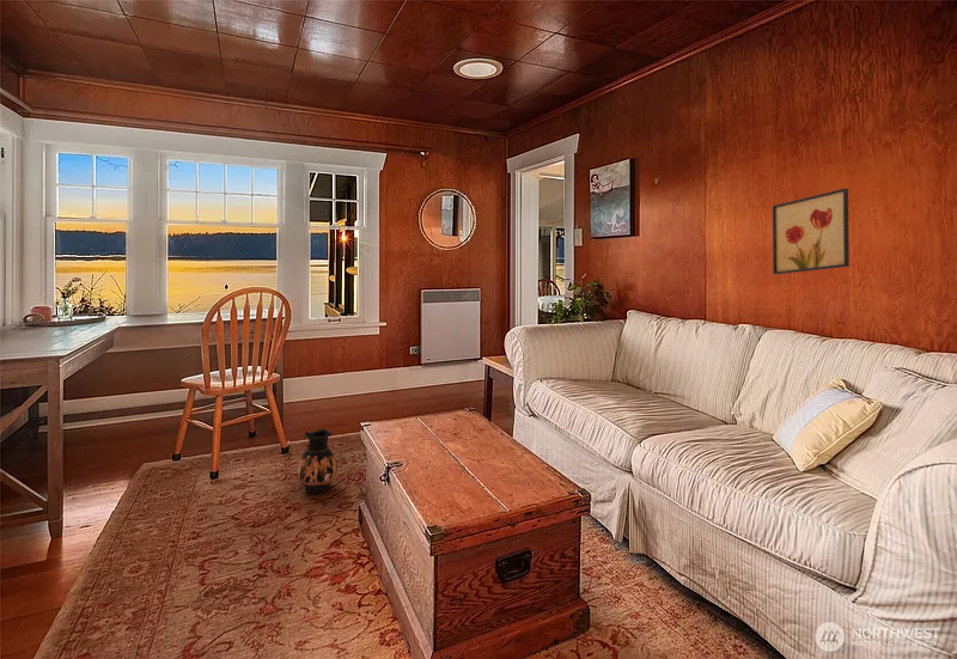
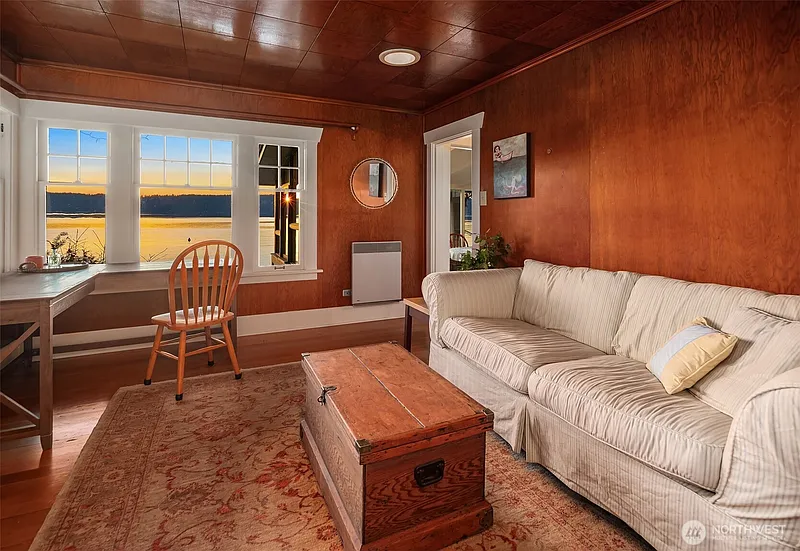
- wall art (809, 233)
- ceramic jug (317, 459)
